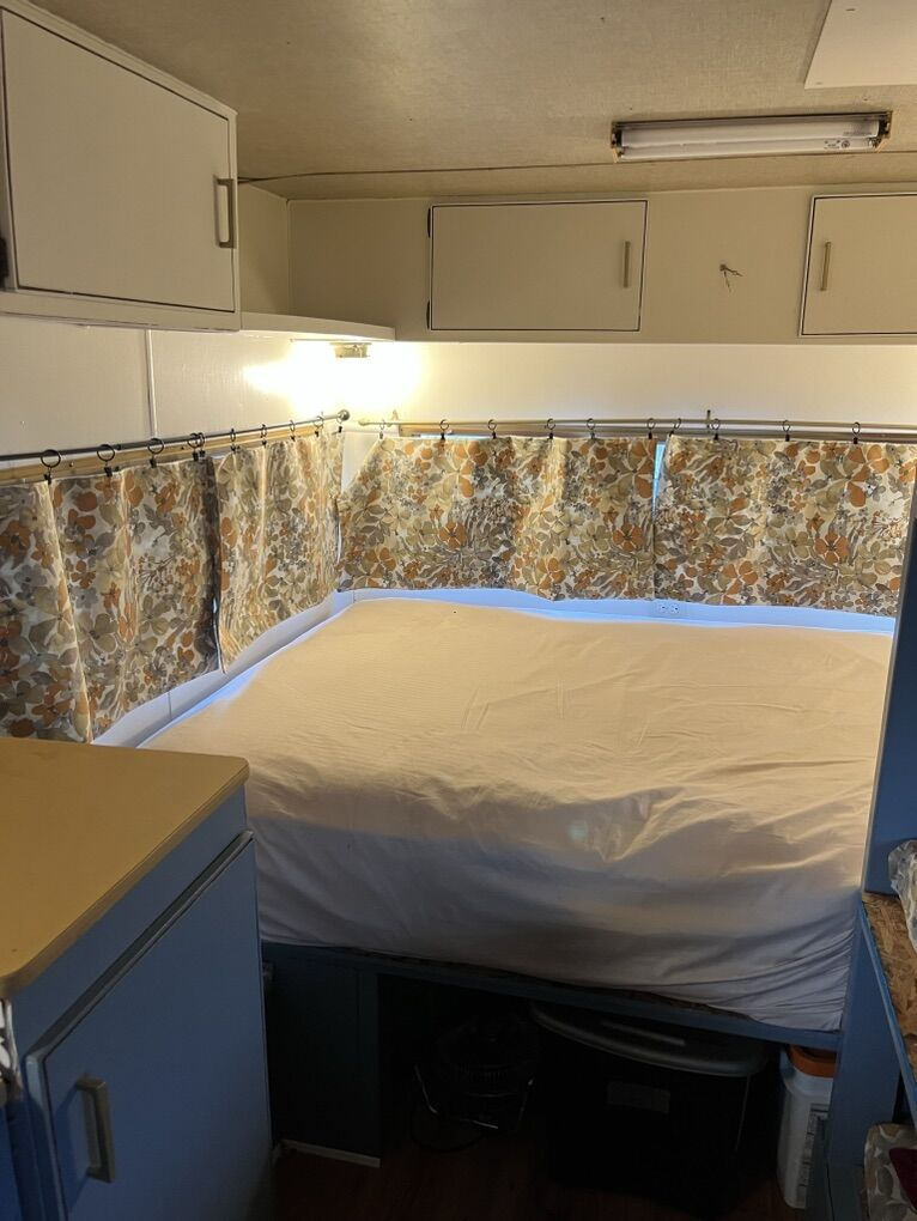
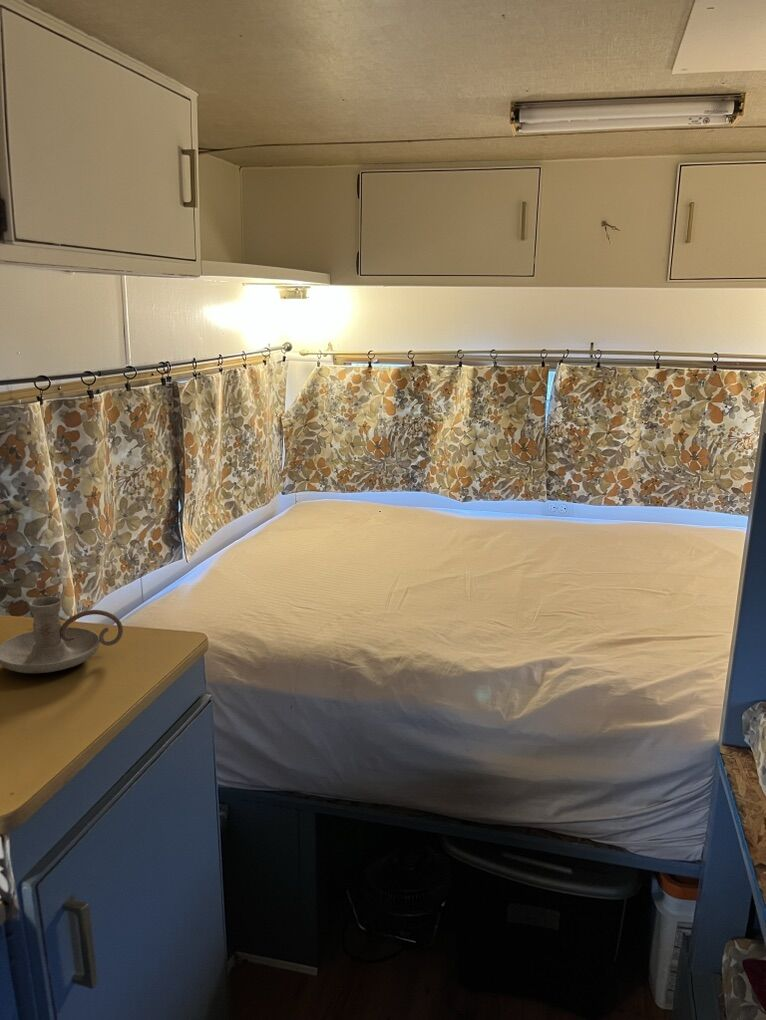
+ candle holder (59, 630)
